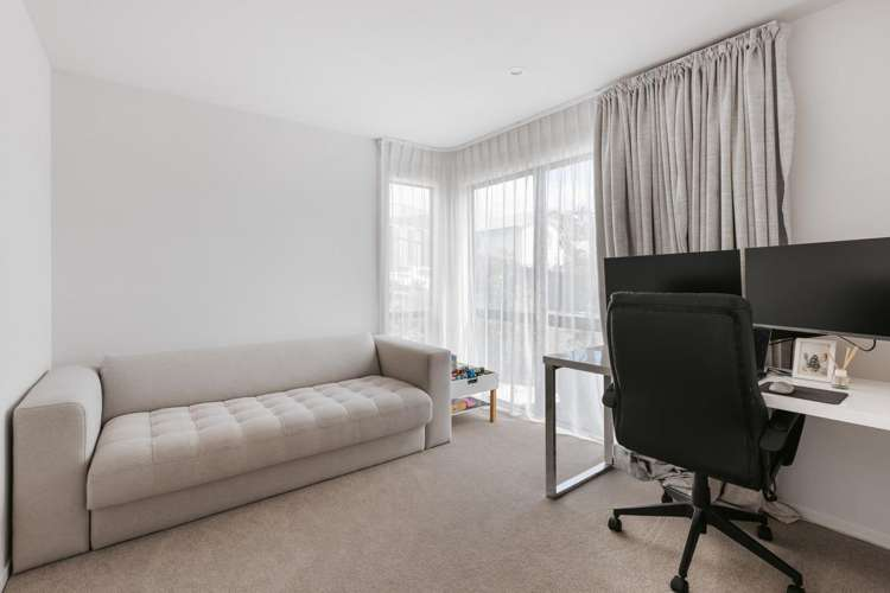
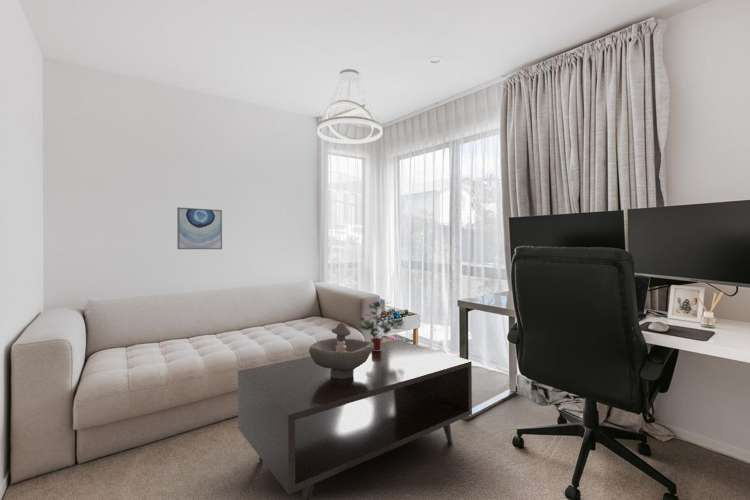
+ decorative bowl (342, 348)
+ pendant light (349, 105)
+ potted plant (382, 326)
+ coffee table (359, 408)
+ wall art (200, 229)
